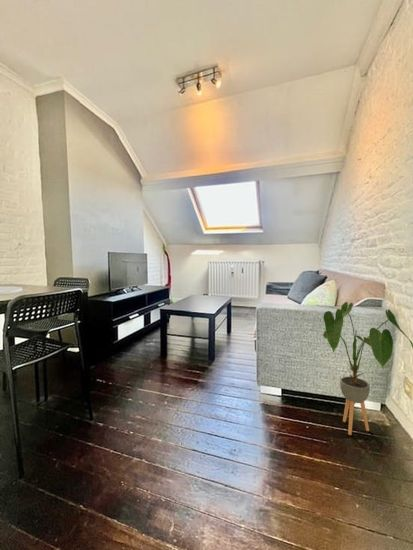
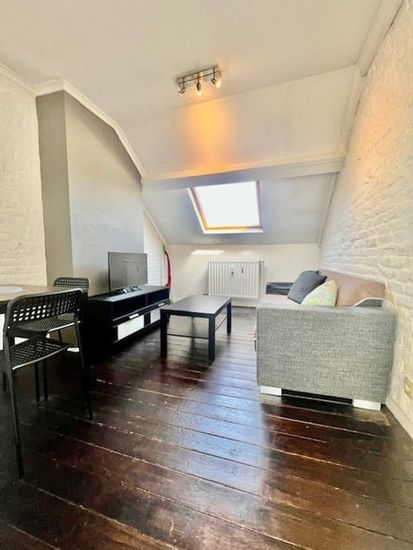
- house plant (361, 371)
